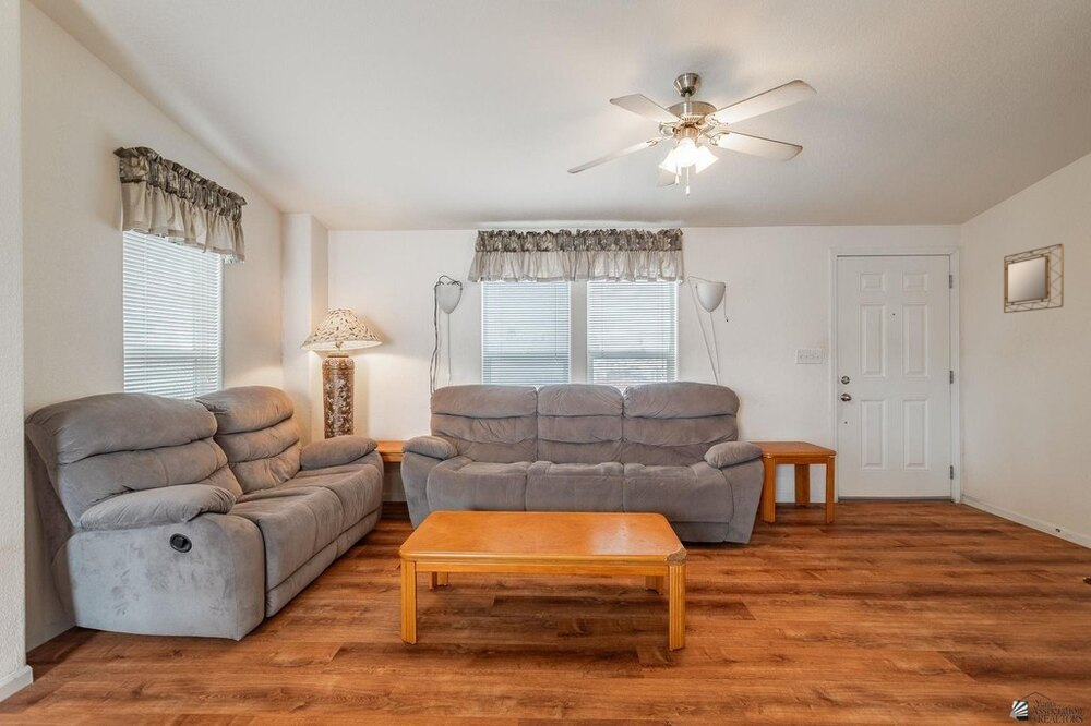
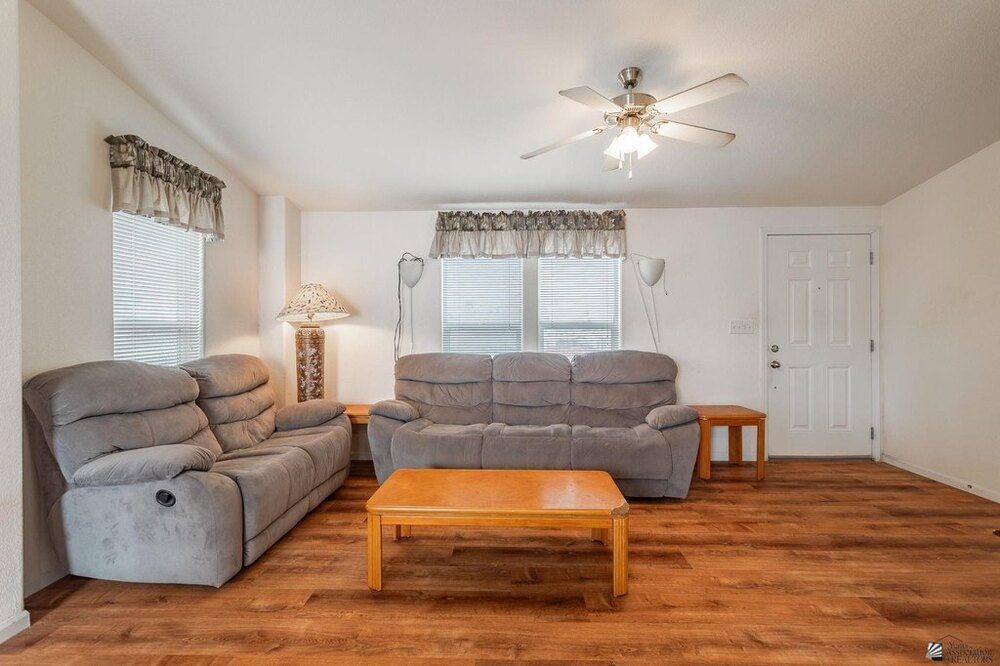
- home mirror (1029, 280)
